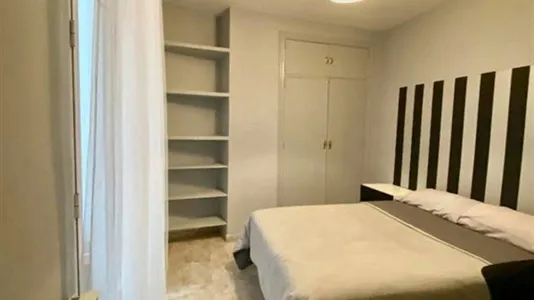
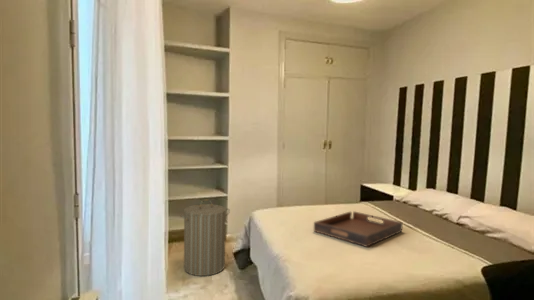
+ laundry hamper (204, 233)
+ serving tray (358, 226)
